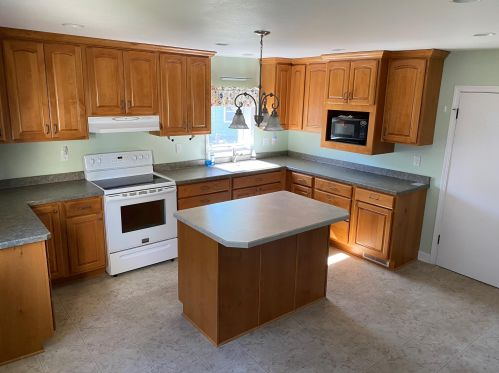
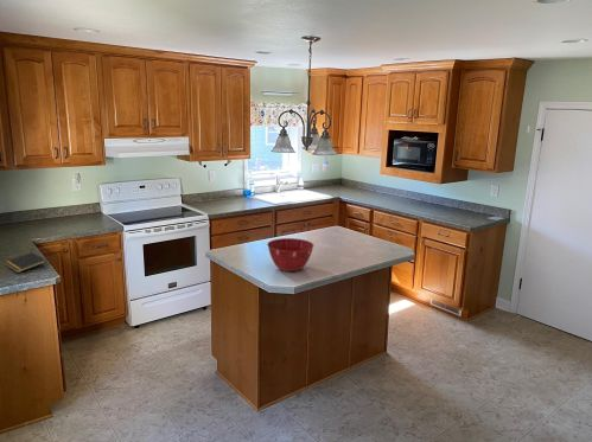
+ mixing bowl (289, 256)
+ notepad (25, 262)
